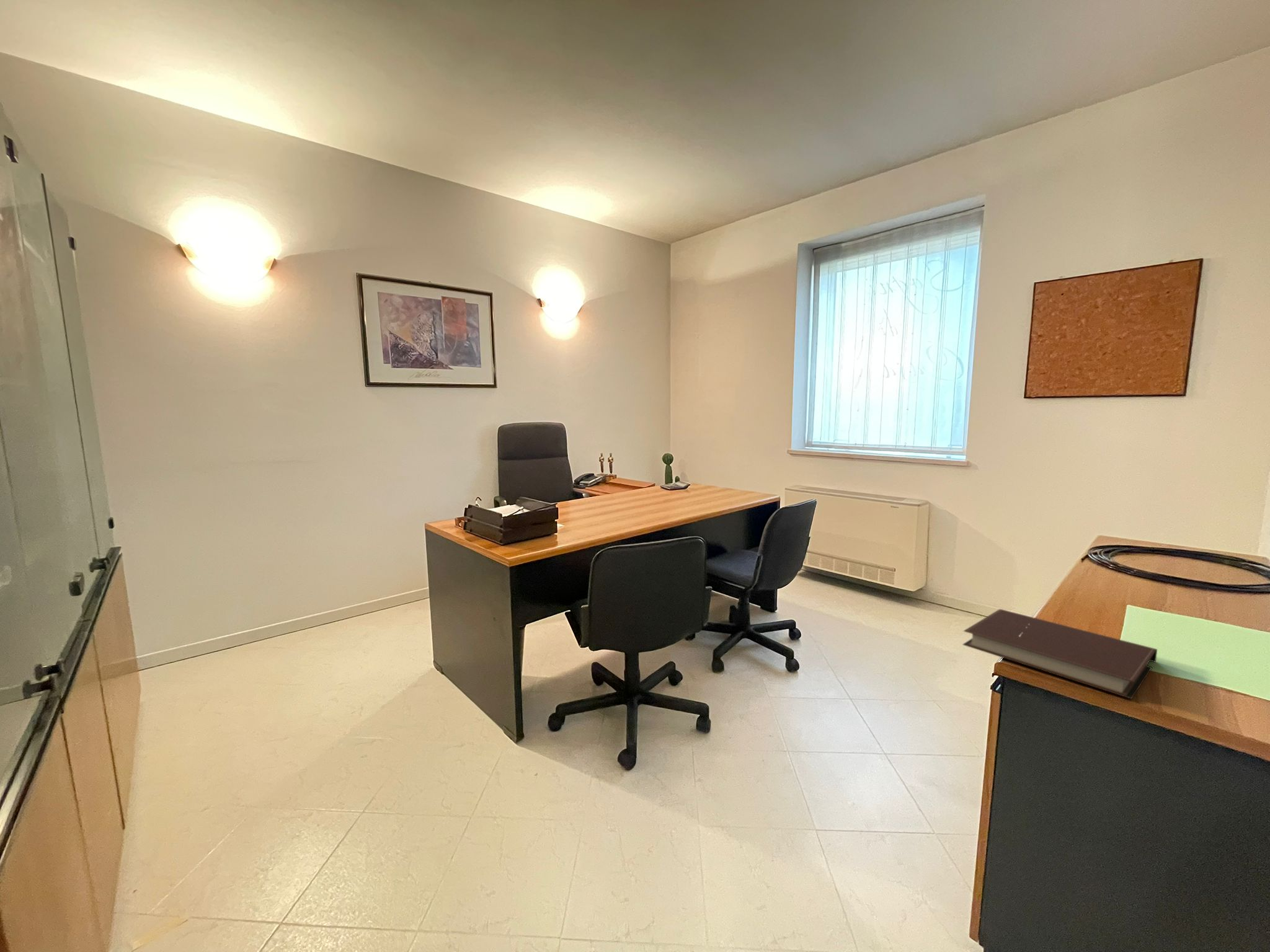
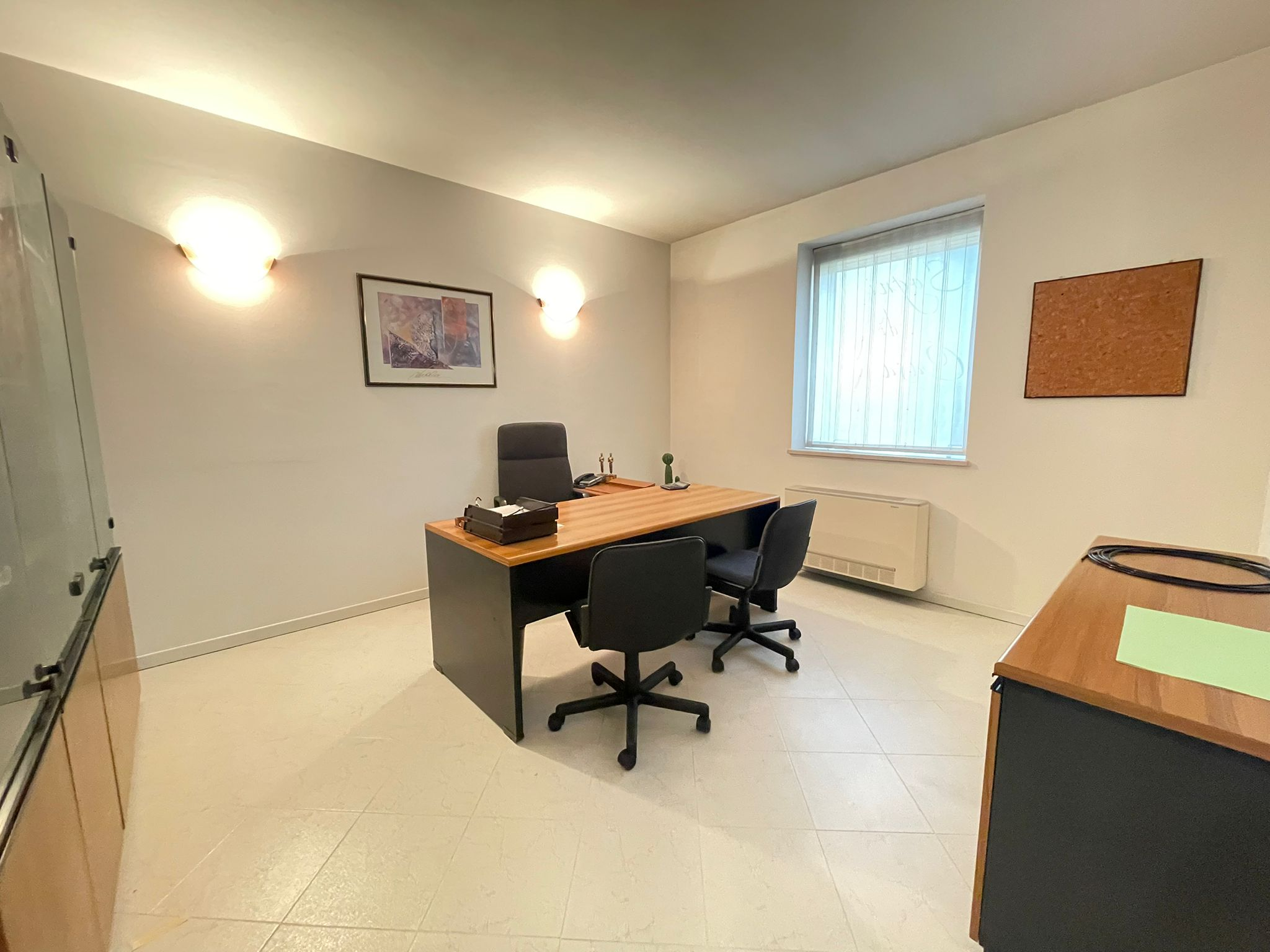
- notebook (1055, 646)
